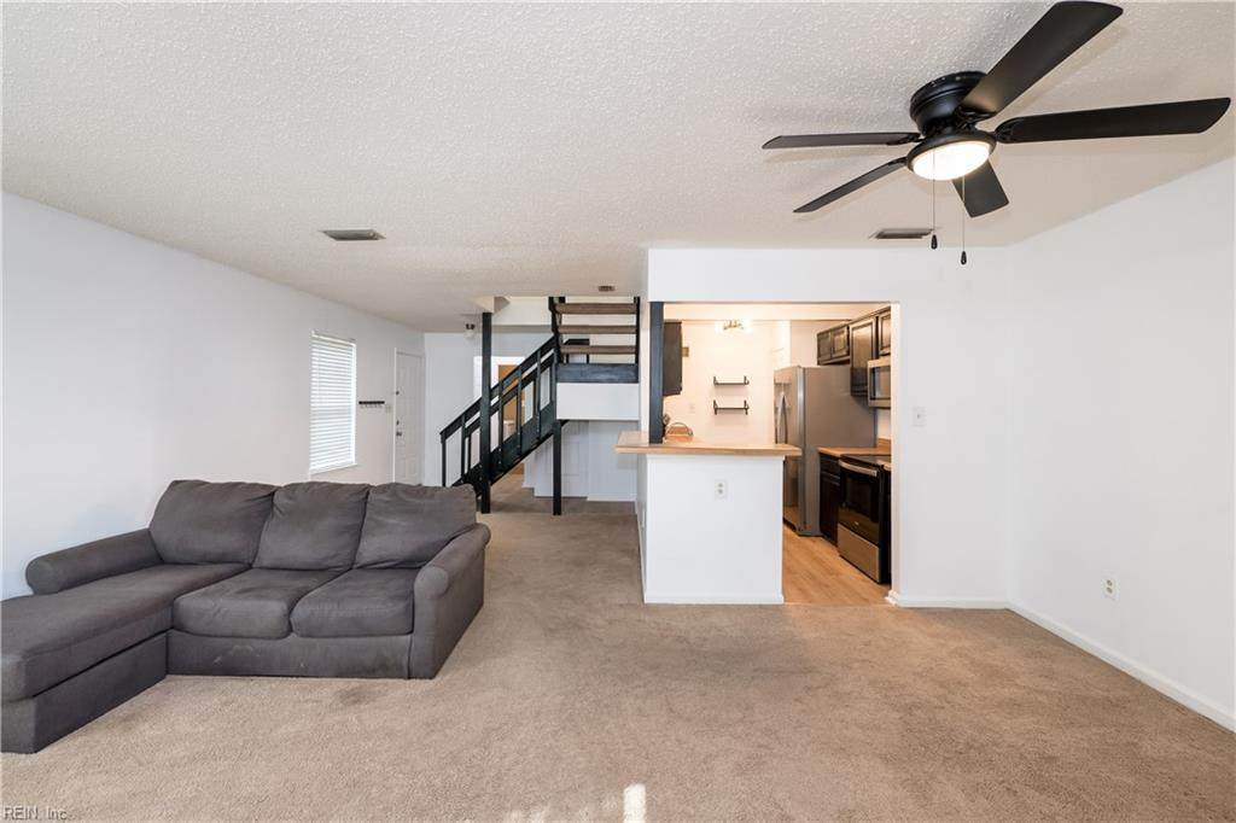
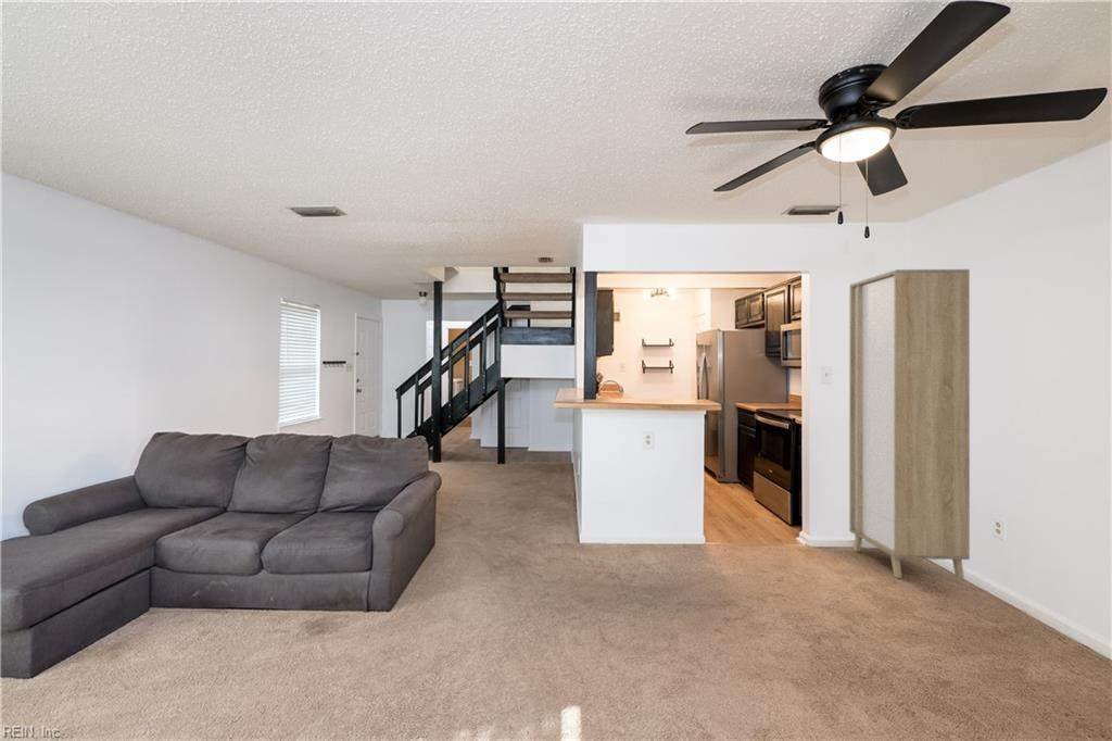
+ cabinet (905, 419)
